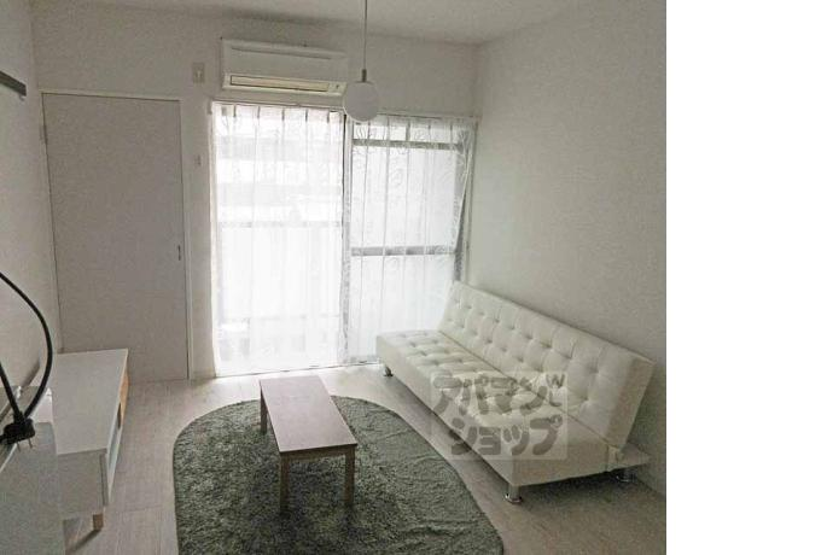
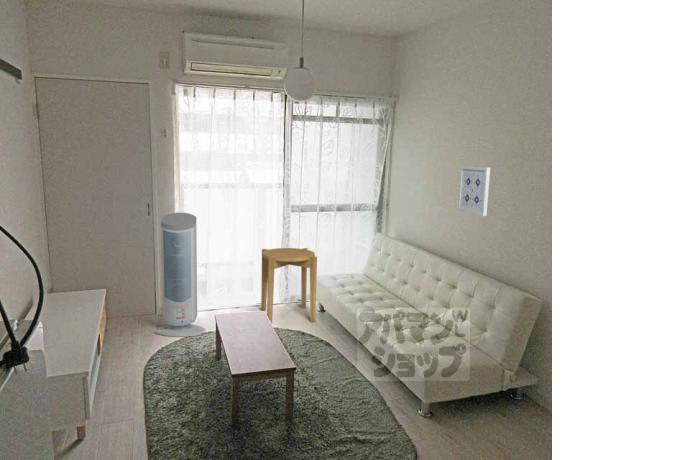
+ side table (301, 284)
+ air purifier (179, 273)
+ wall art (473, 190)
